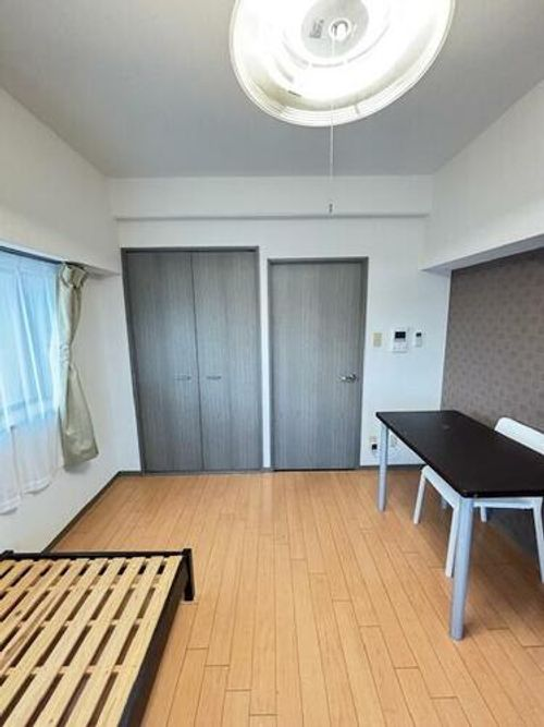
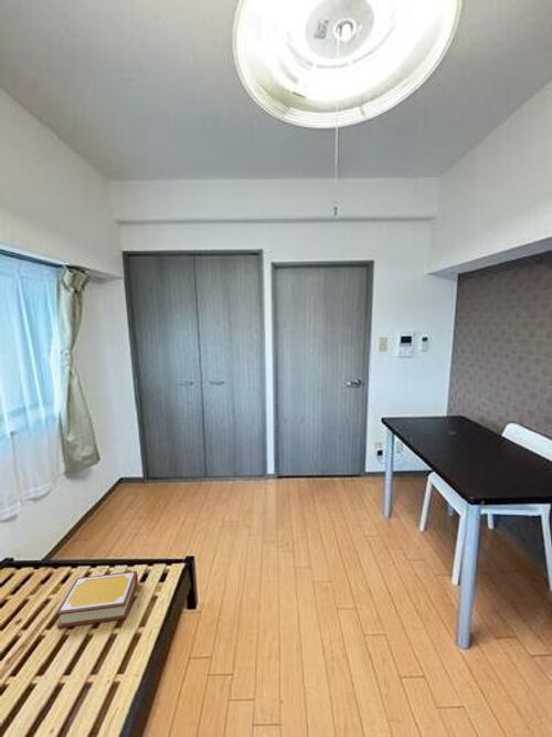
+ book (100, 596)
